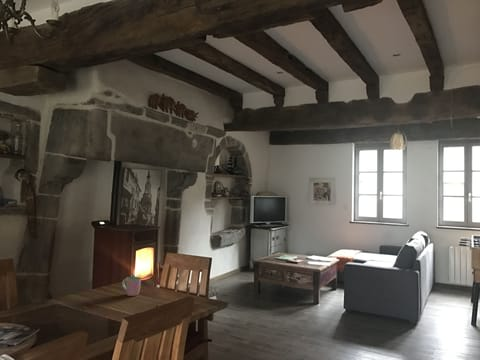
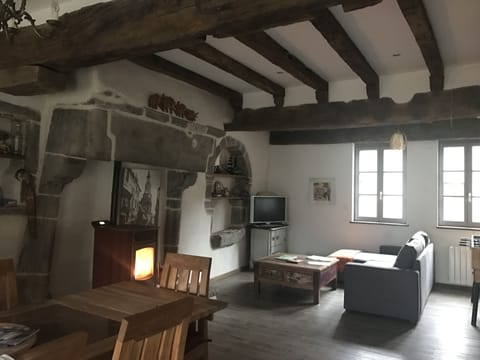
- cup (130, 286)
